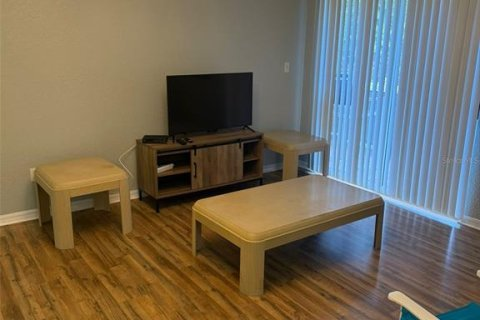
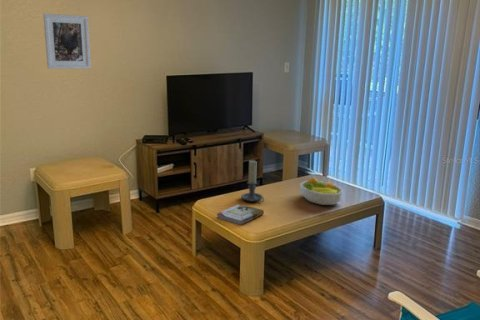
+ fruit bowl (321, 190)
+ book (240, 214)
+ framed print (68, 42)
+ candle holder (254, 180)
